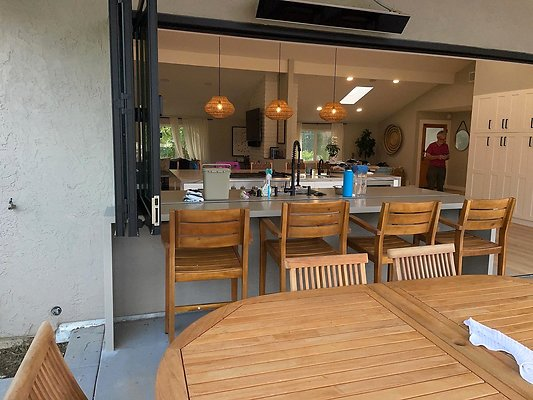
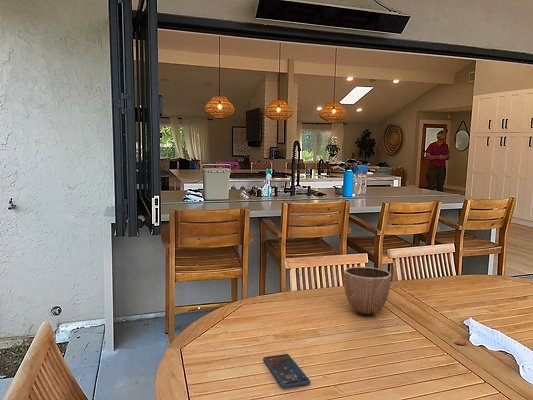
+ decorative bowl (366, 292)
+ smartphone (285, 369)
